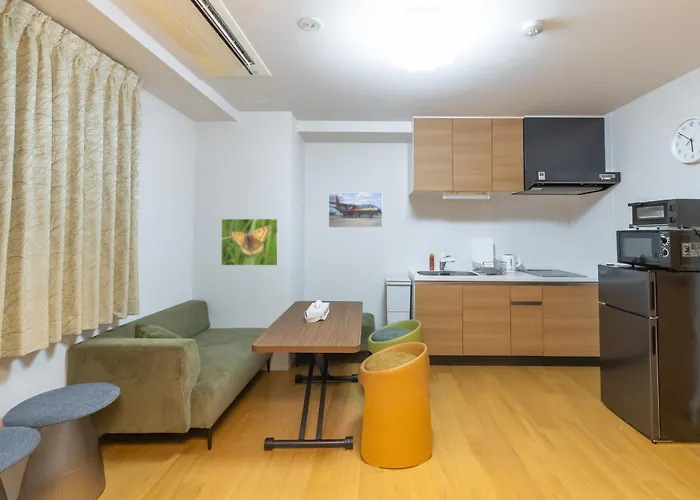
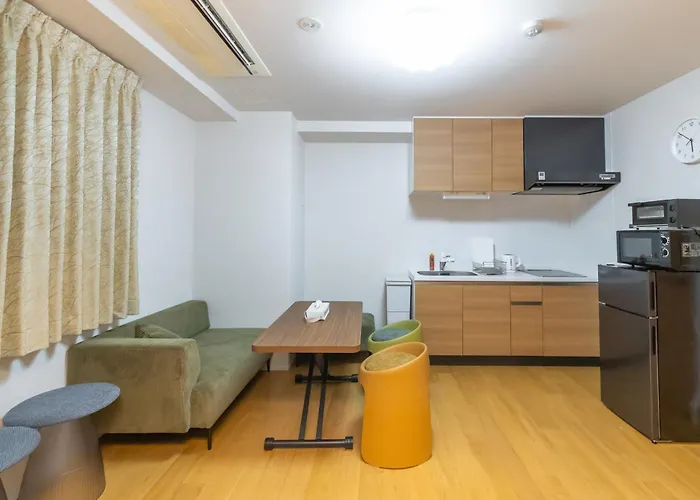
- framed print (355, 210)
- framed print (249, 242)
